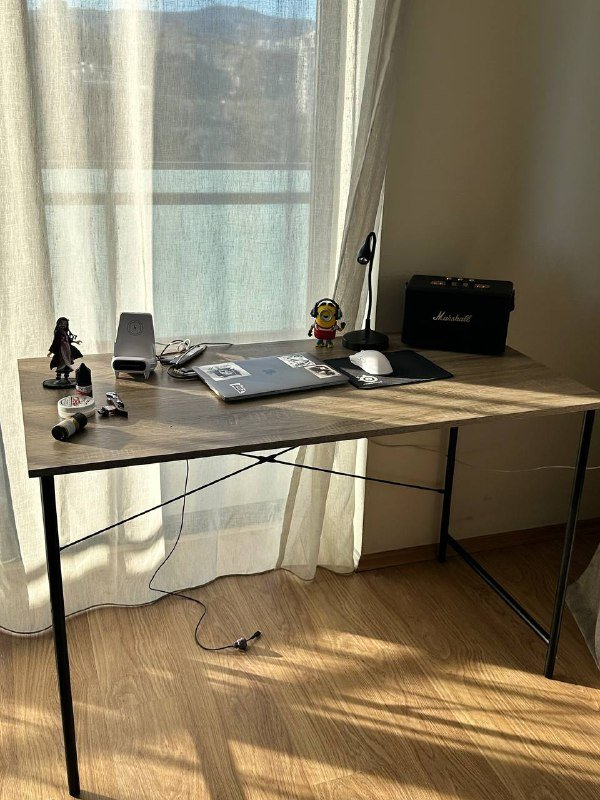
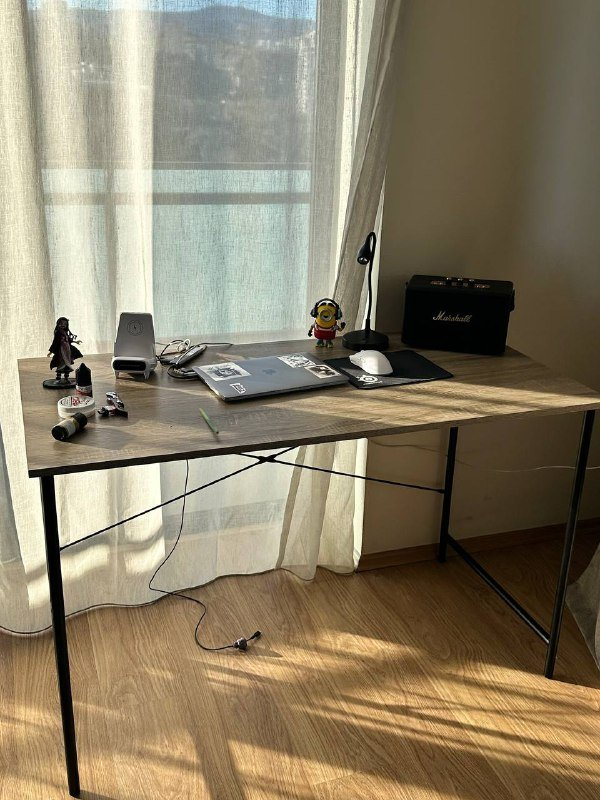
+ pen (208, 420)
